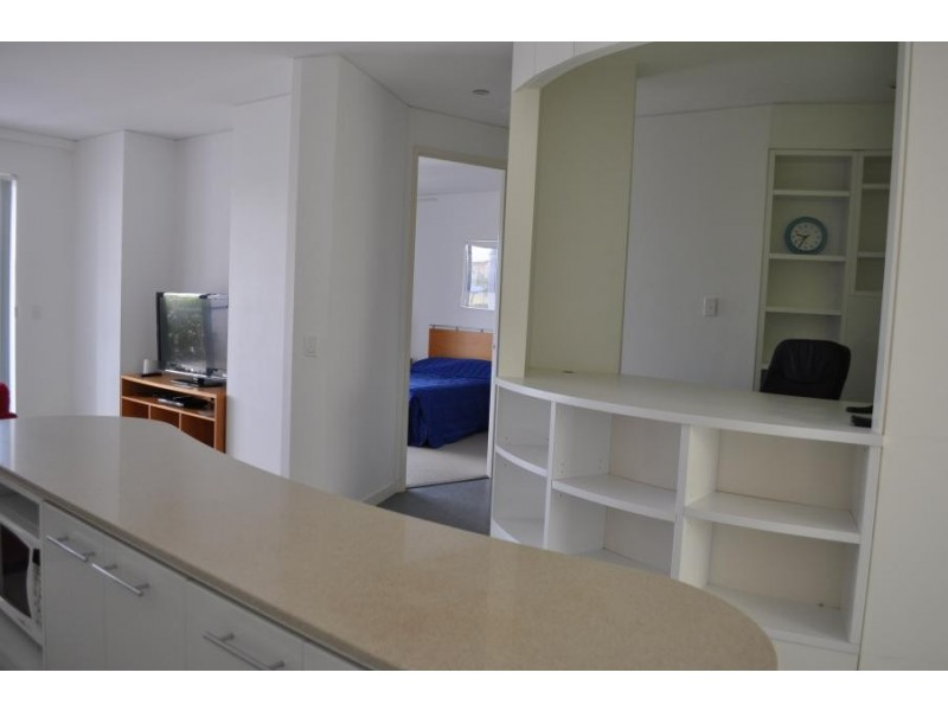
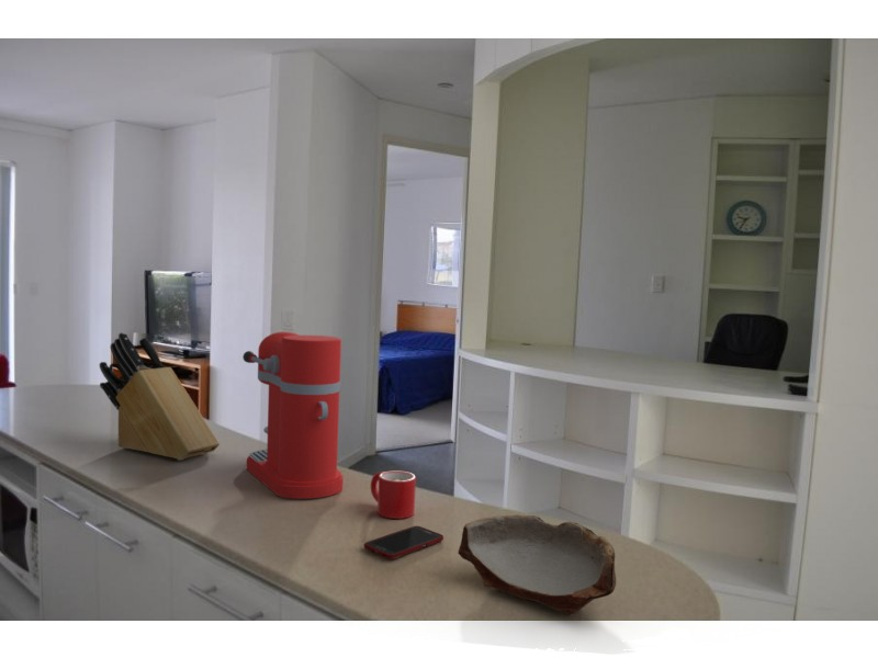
+ coffee maker (291, 406)
+ mug (390, 491)
+ cell phone (404, 542)
+ bowl (548, 558)
+ knife block (157, 392)
